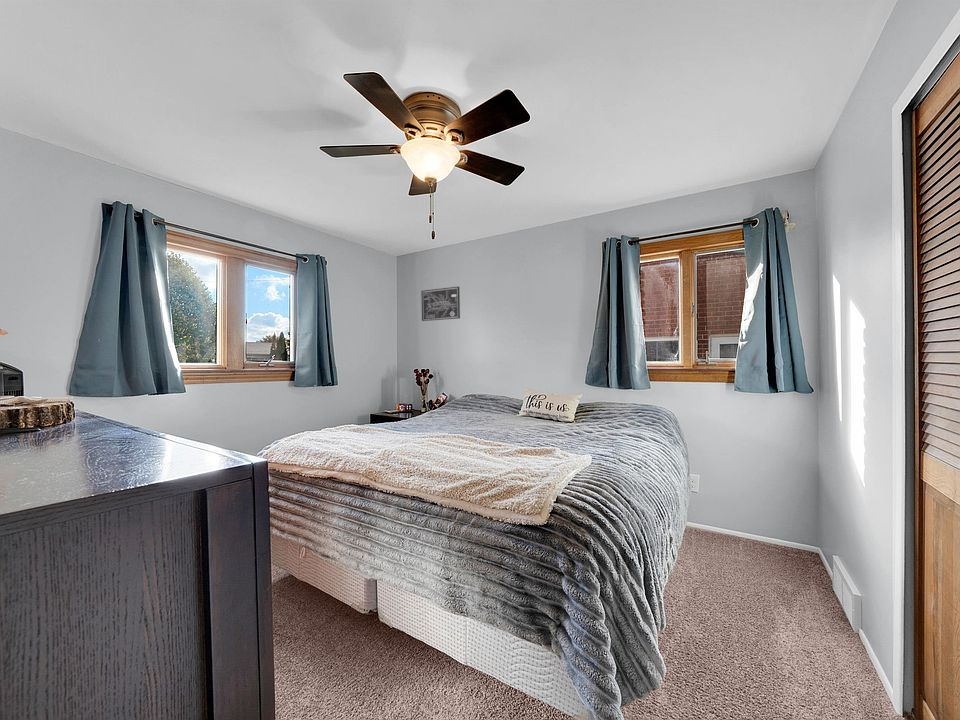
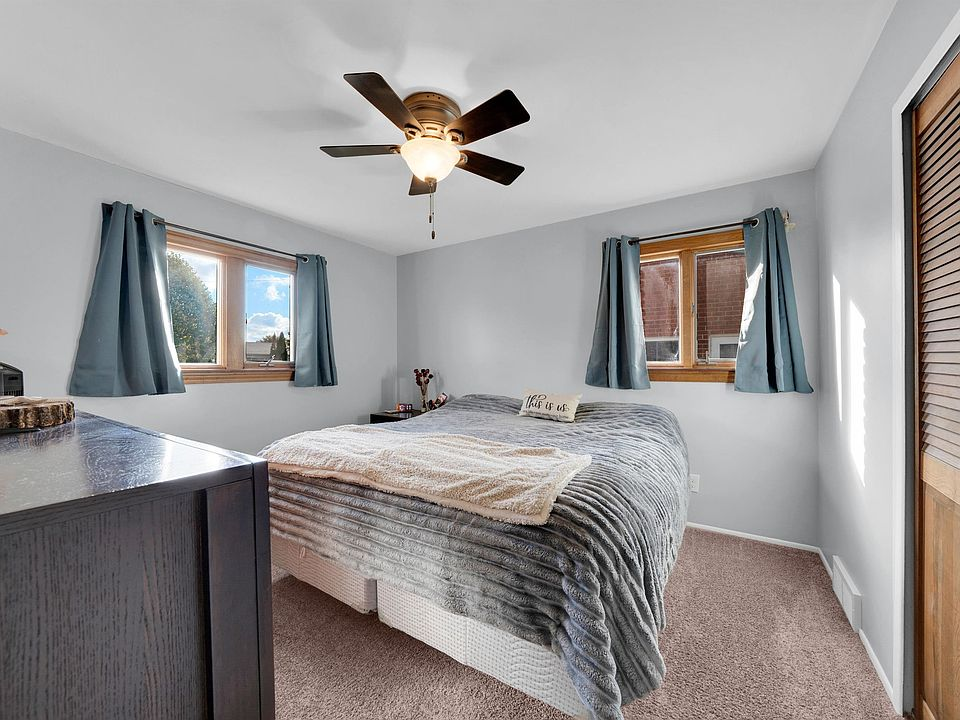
- wall art (440, 304)
